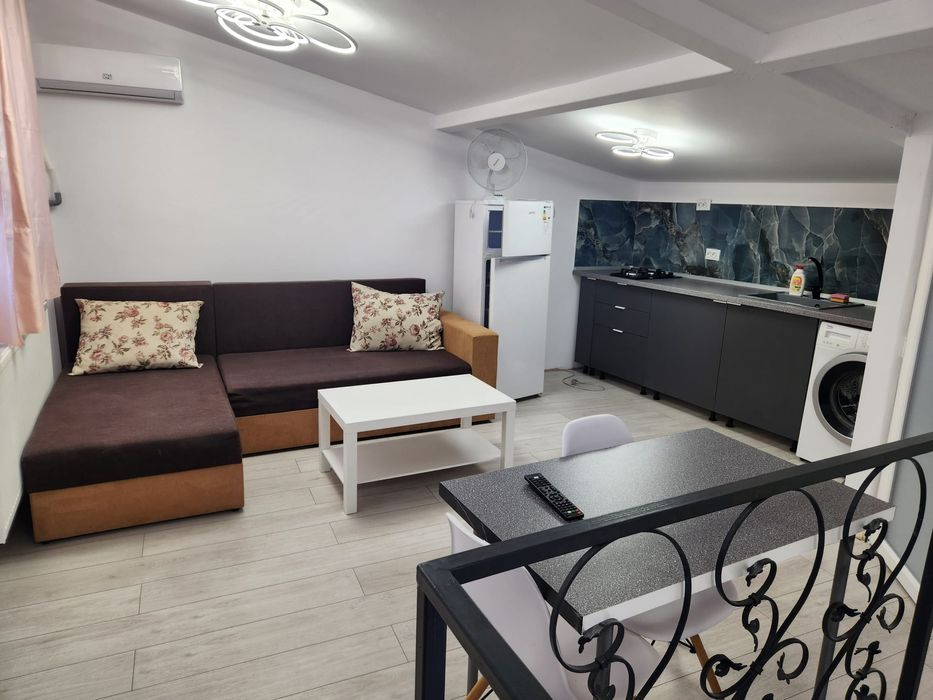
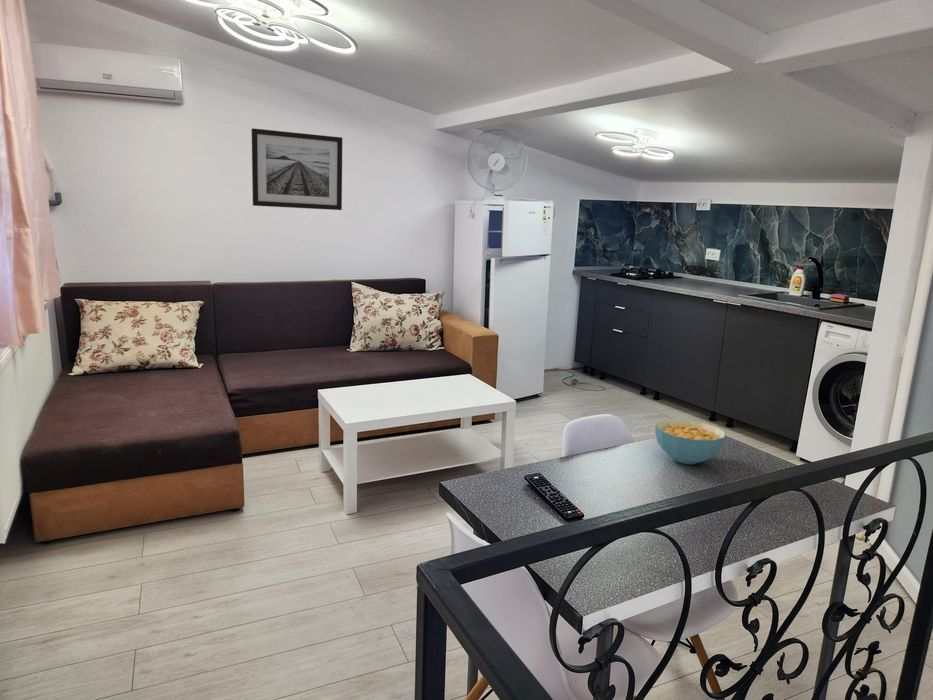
+ cereal bowl (688, 445)
+ wall art (298, 170)
